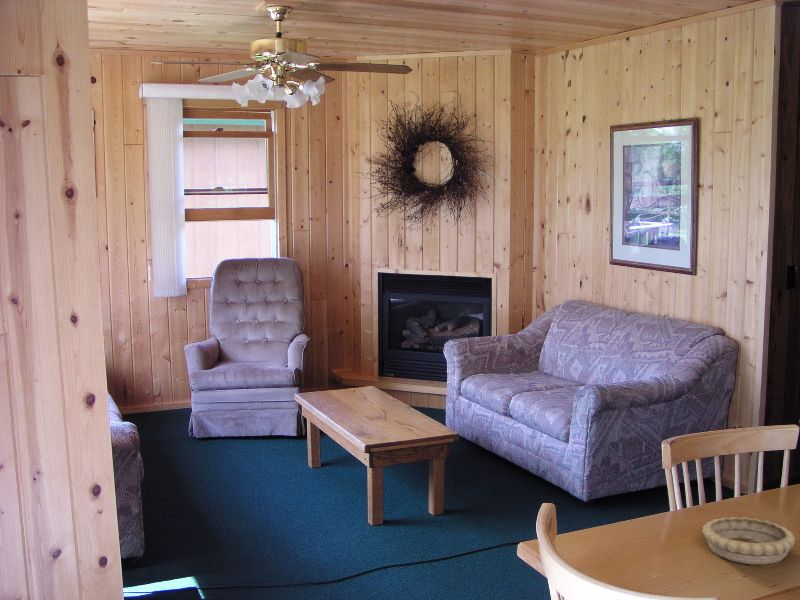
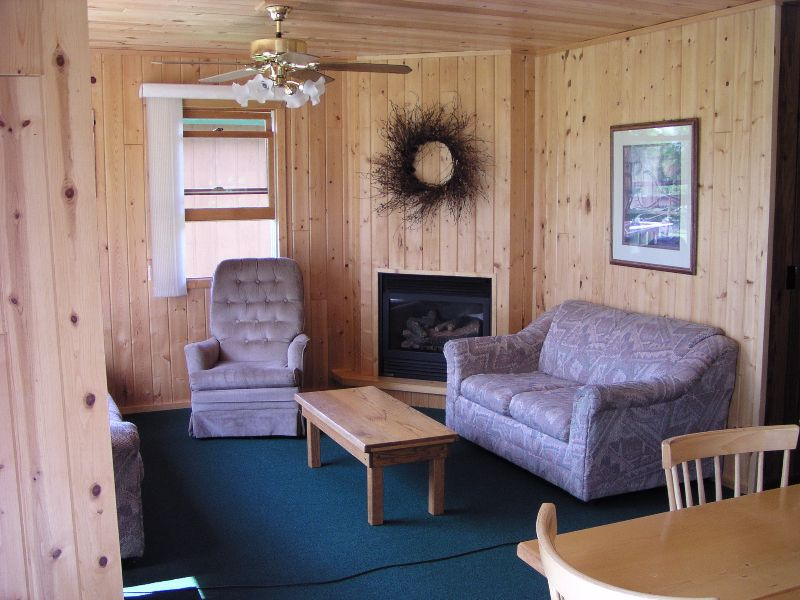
- decorative bowl (748, 540)
